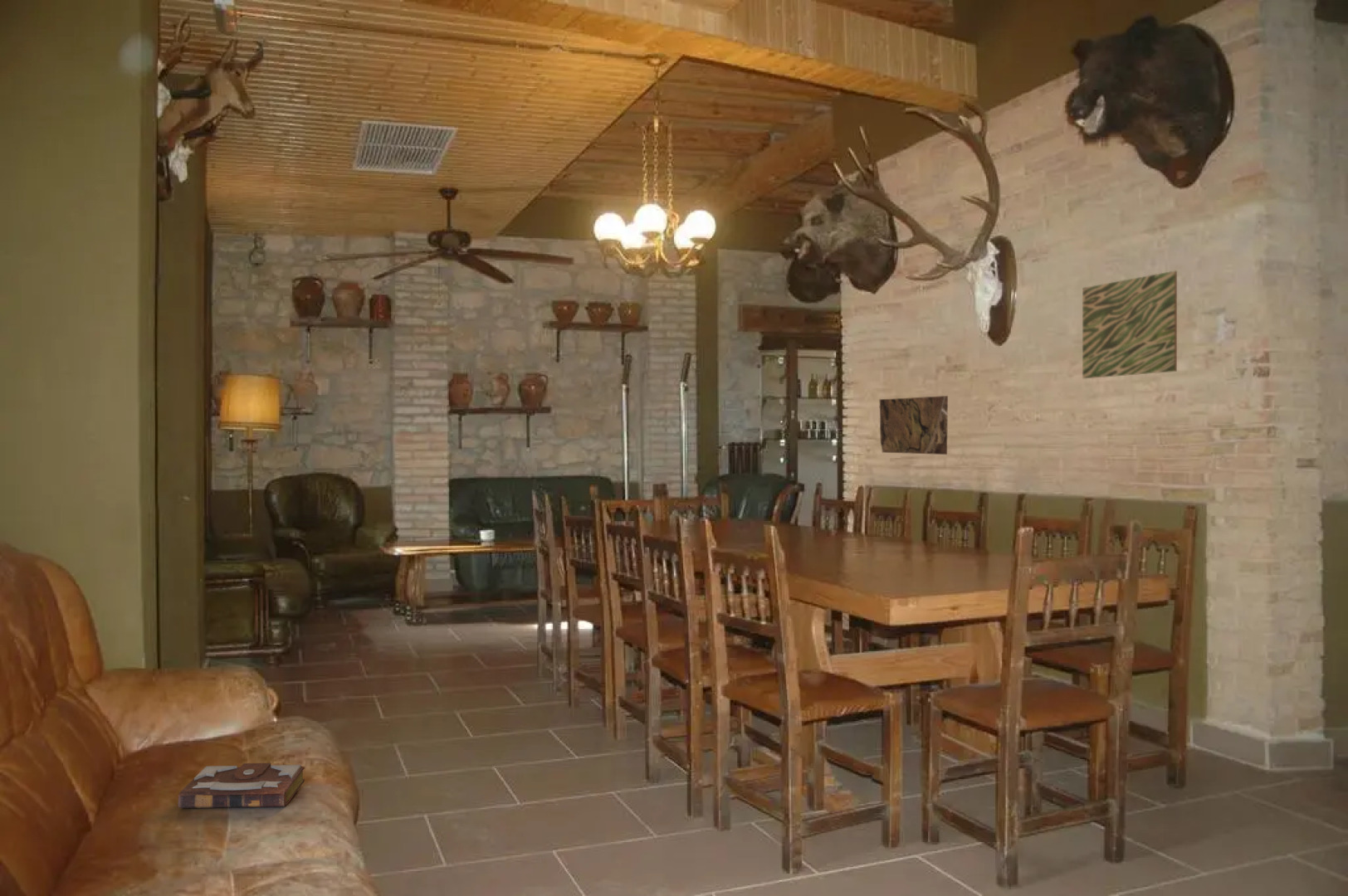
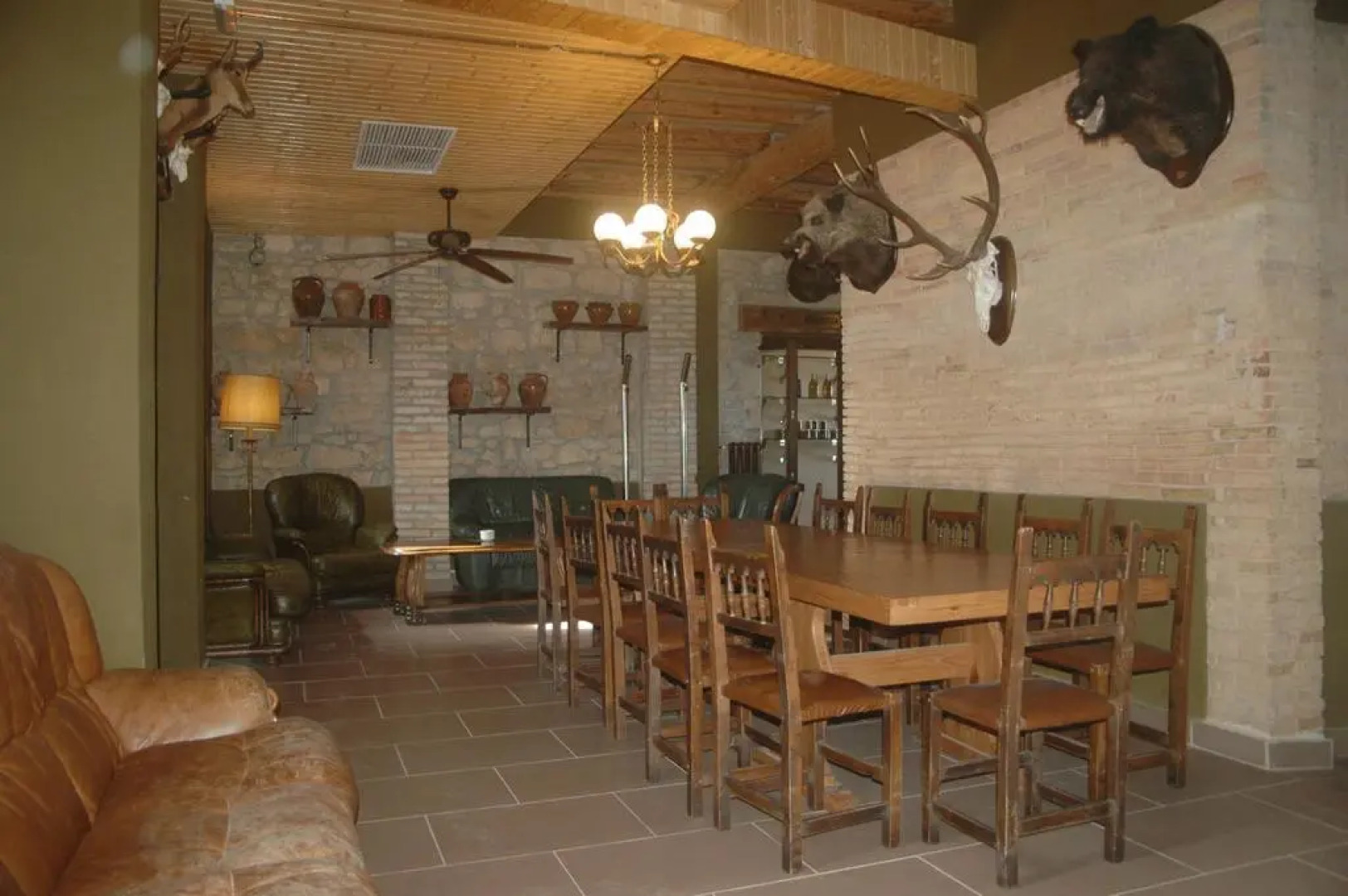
- wall art (1127, 327)
- book (244, 785)
- map (912, 426)
